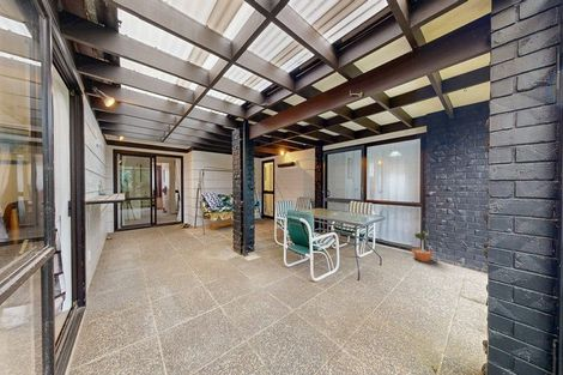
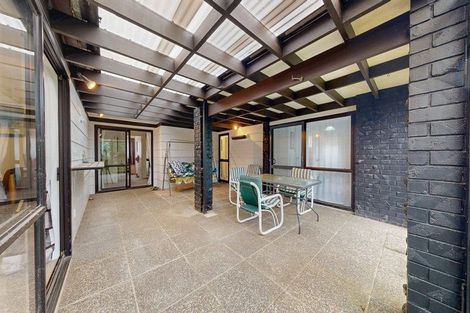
- potted tree (422, 243)
